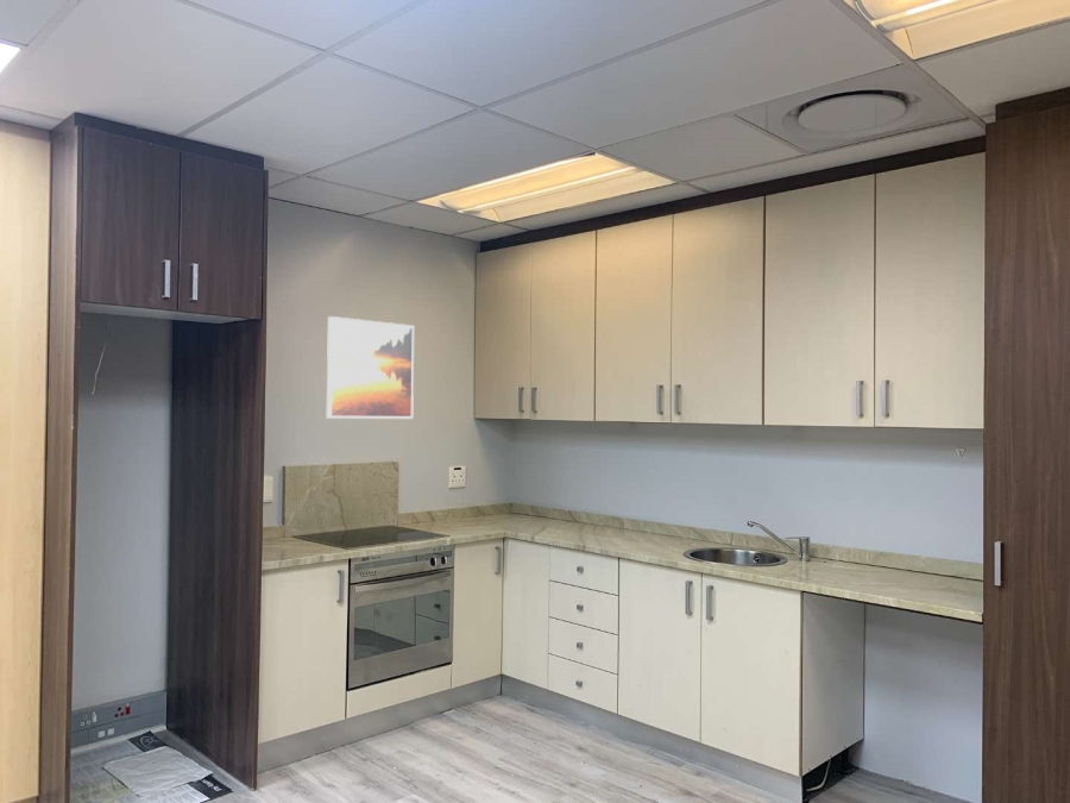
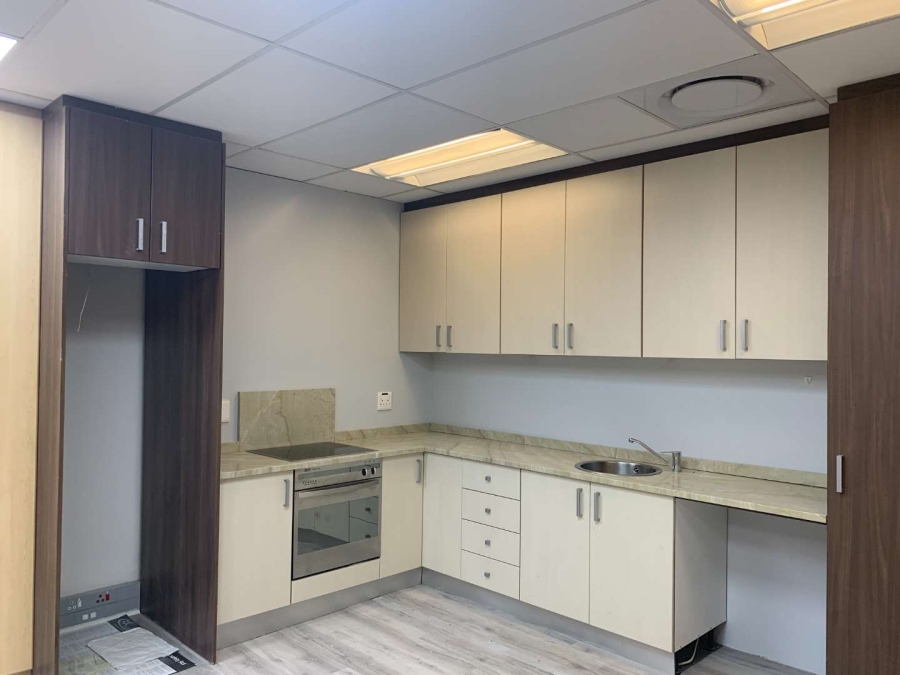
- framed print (372, 370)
